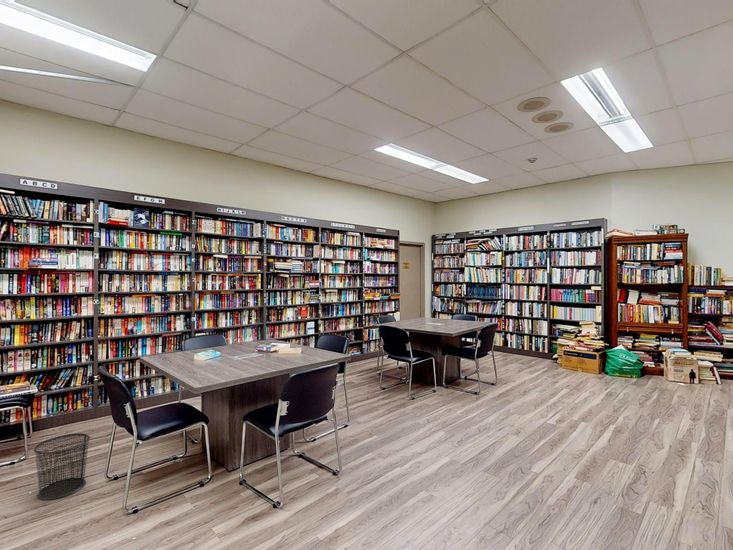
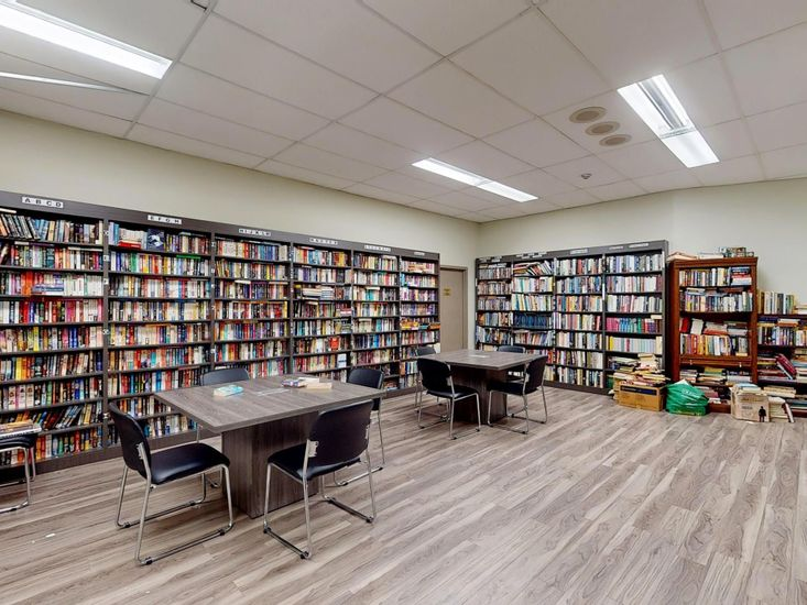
- waste bin (62, 465)
